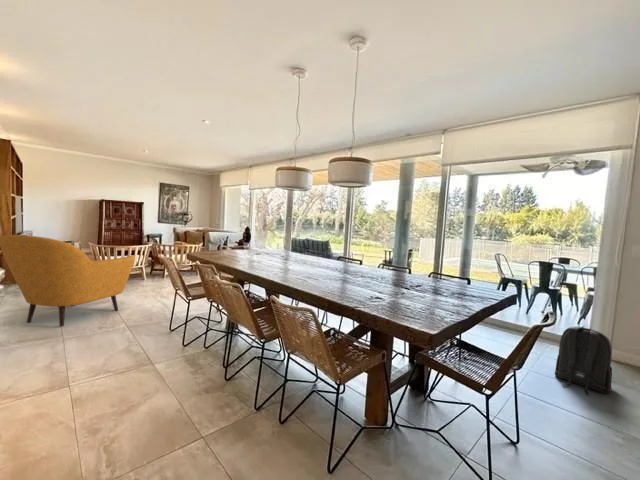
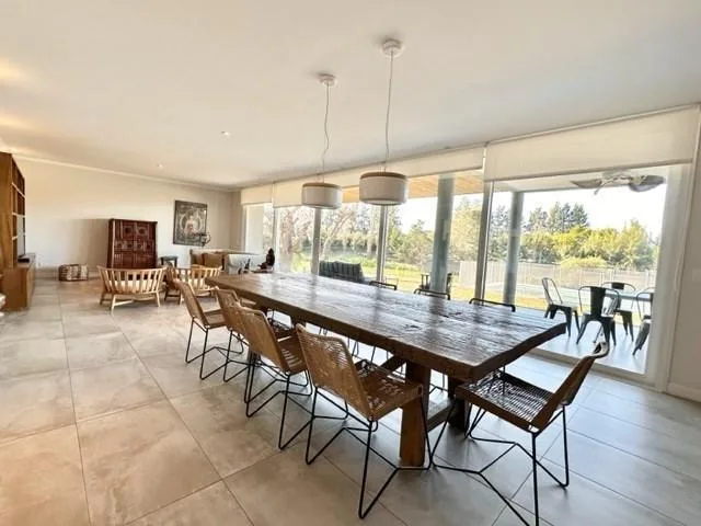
- backpack (583, 354)
- armchair (65, 276)
